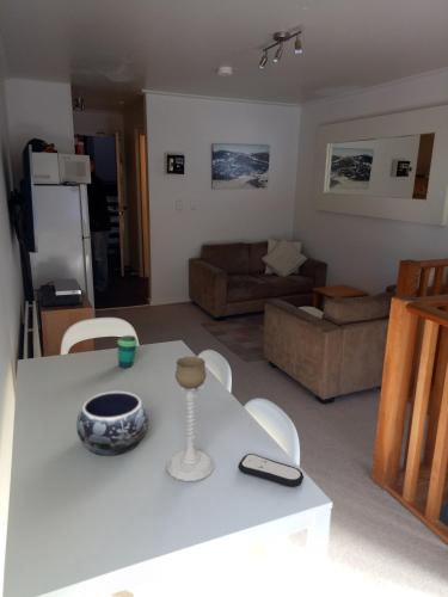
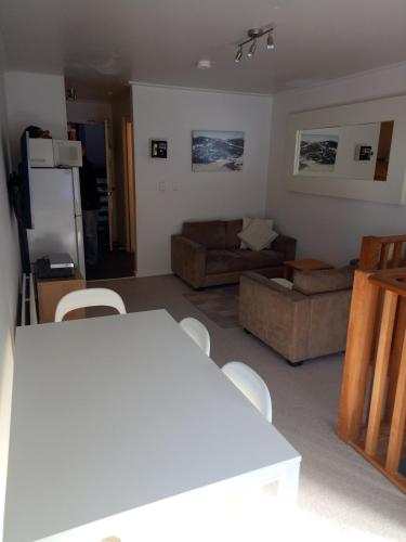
- cup (128, 351)
- decorative bowl (112, 421)
- candle holder (190, 416)
- remote control (270, 469)
